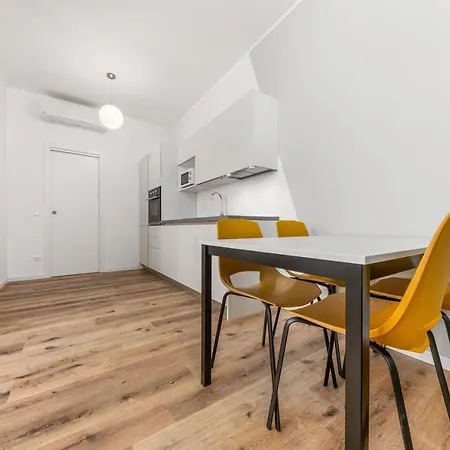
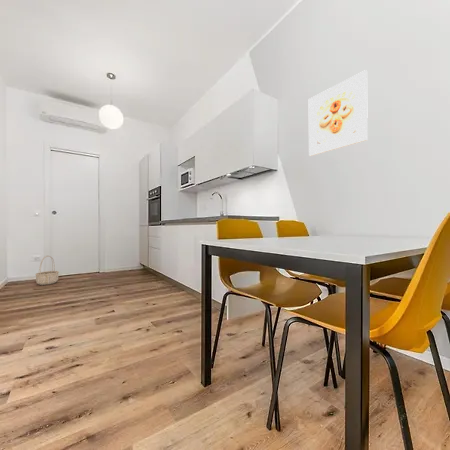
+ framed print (335, 117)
+ basket (47, 271)
